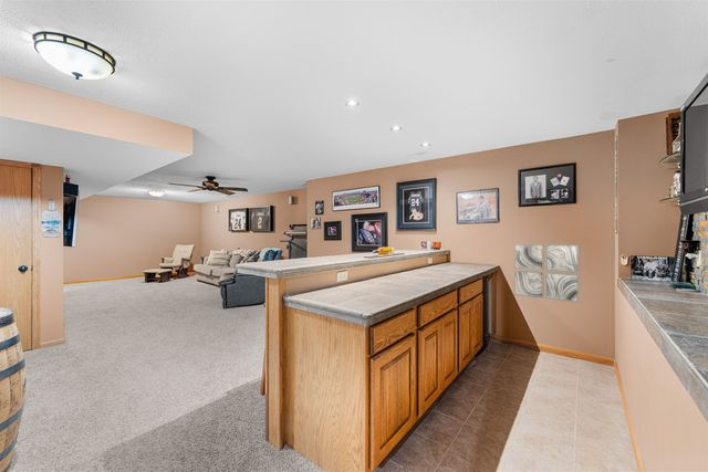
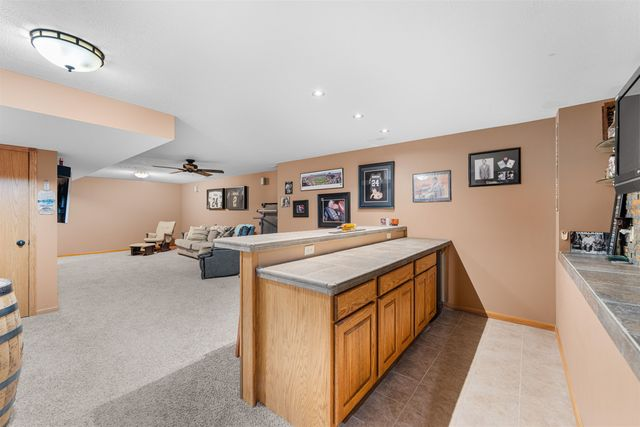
- wall art (543, 270)
